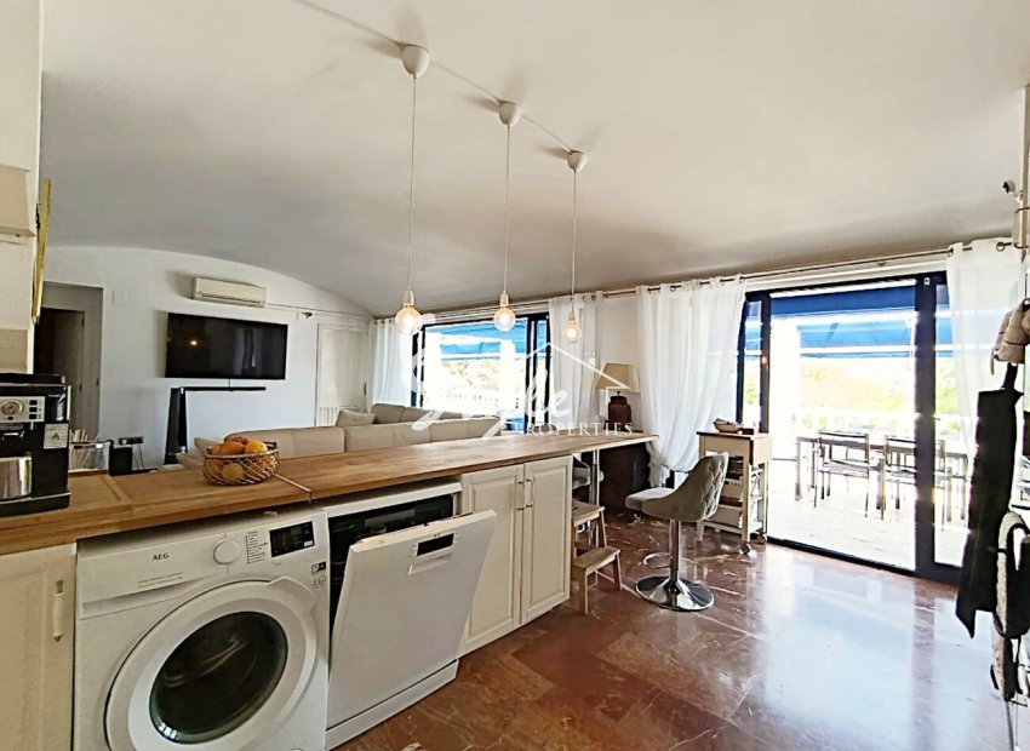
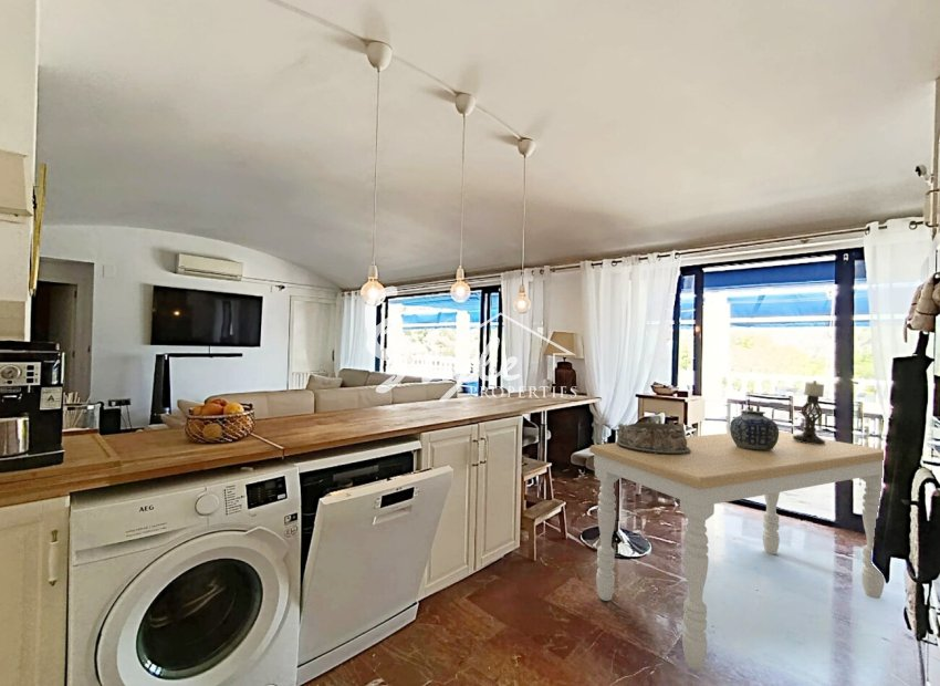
+ candle holder (810, 412)
+ dining table (763, 521)
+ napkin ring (652, 435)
+ vase (753, 428)
